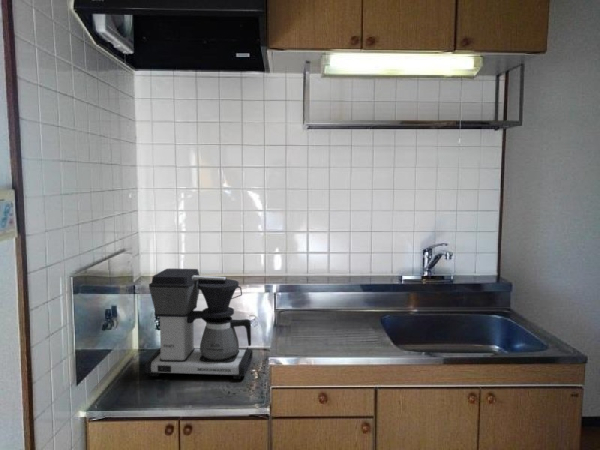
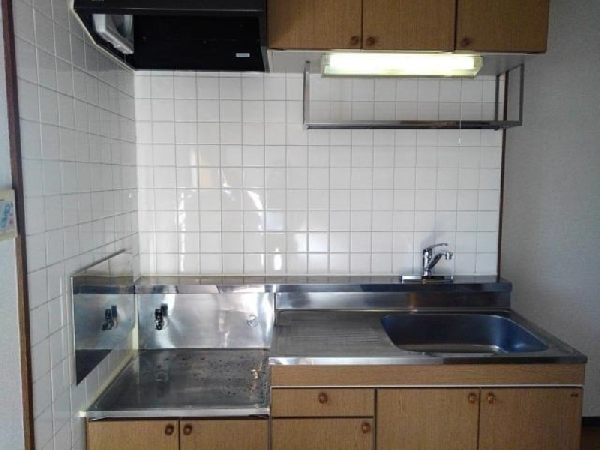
- coffee maker (203, 319)
